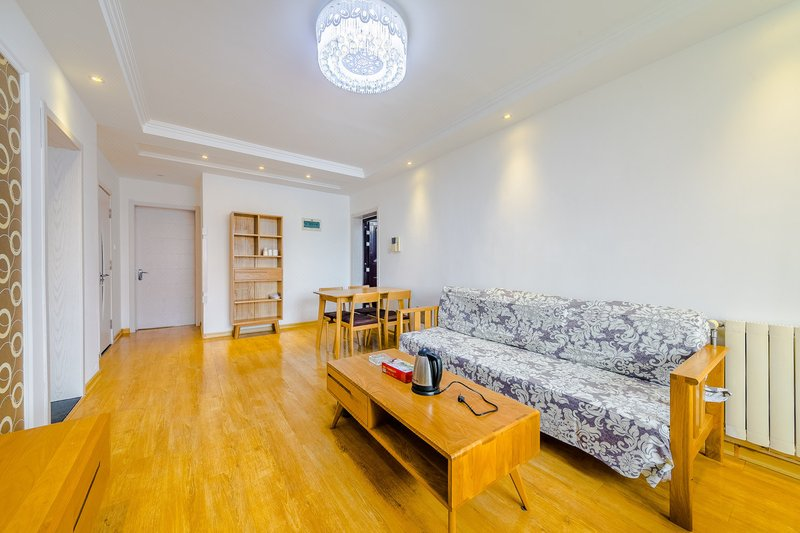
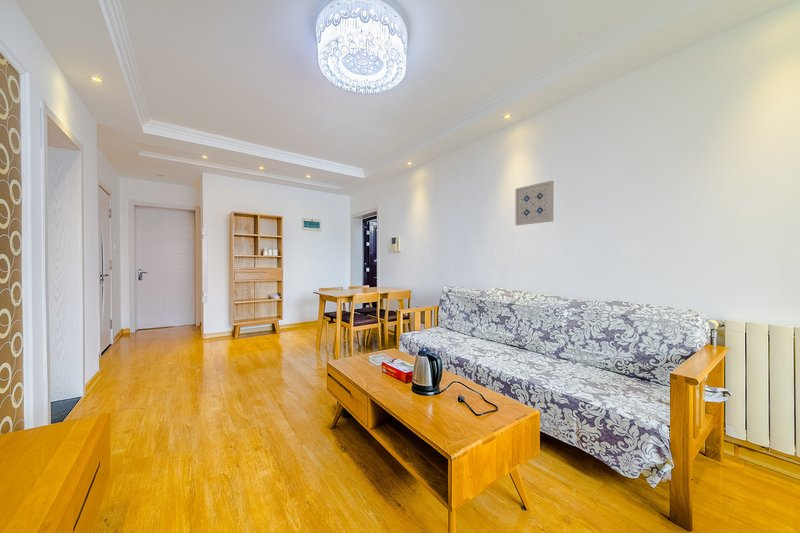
+ wall art (533, 204)
